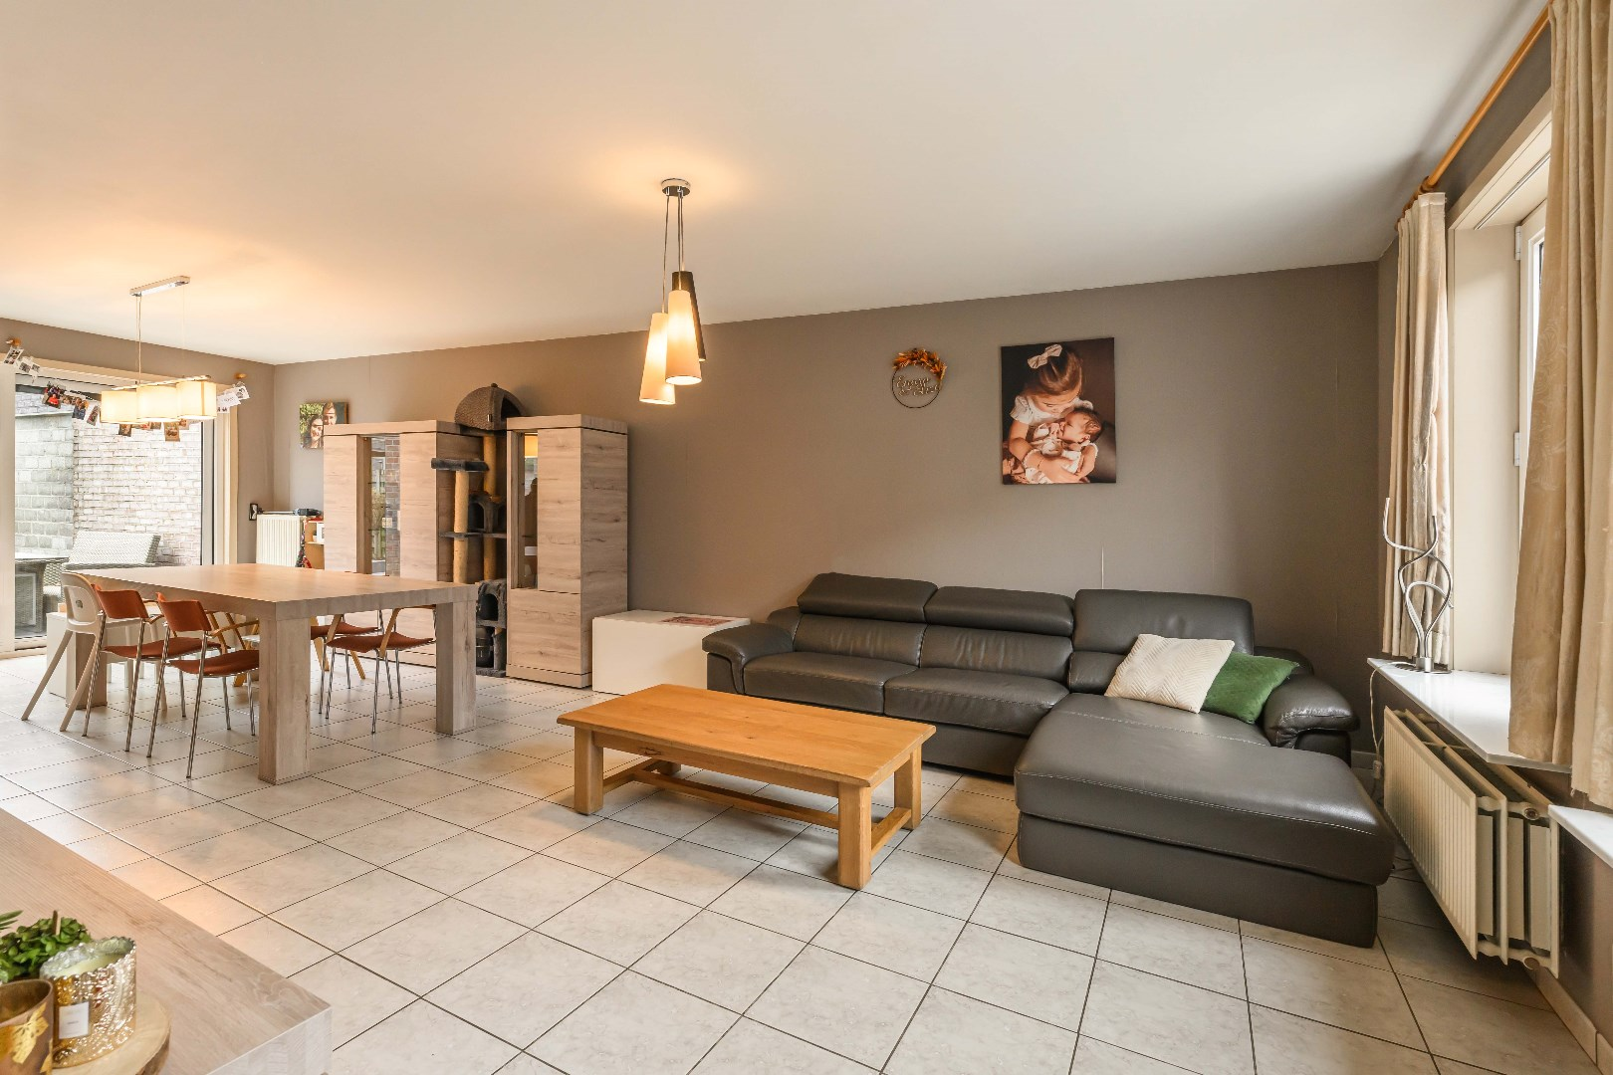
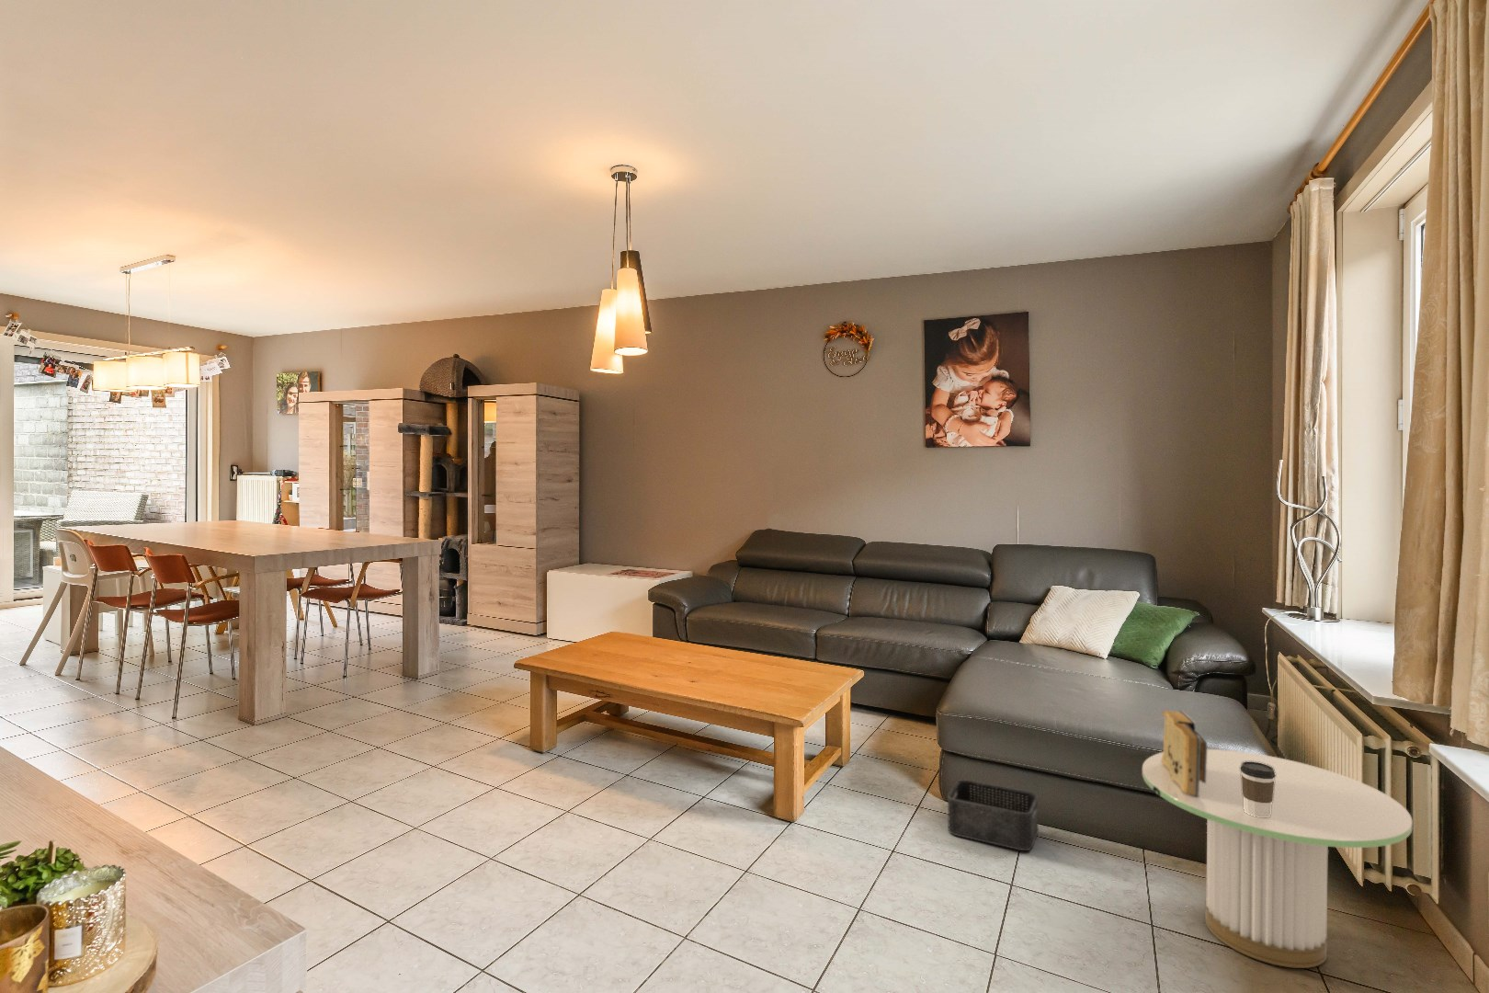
+ book (1183, 749)
+ side table (1264, 861)
+ storage bin (993, 813)
+ coffee cup (1257, 788)
